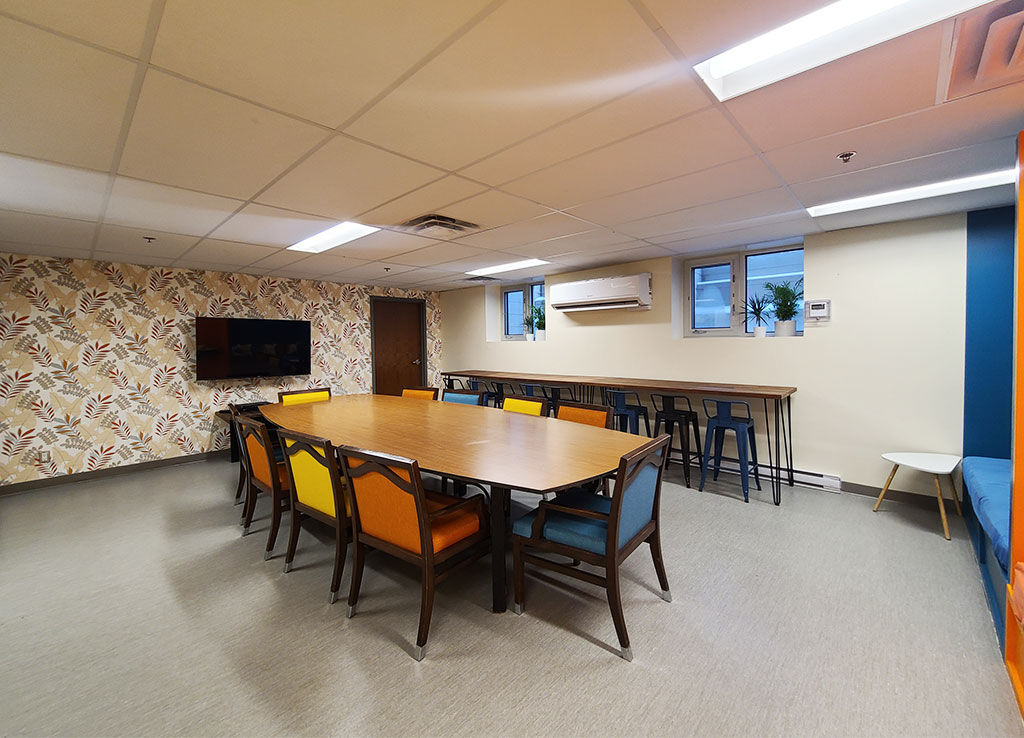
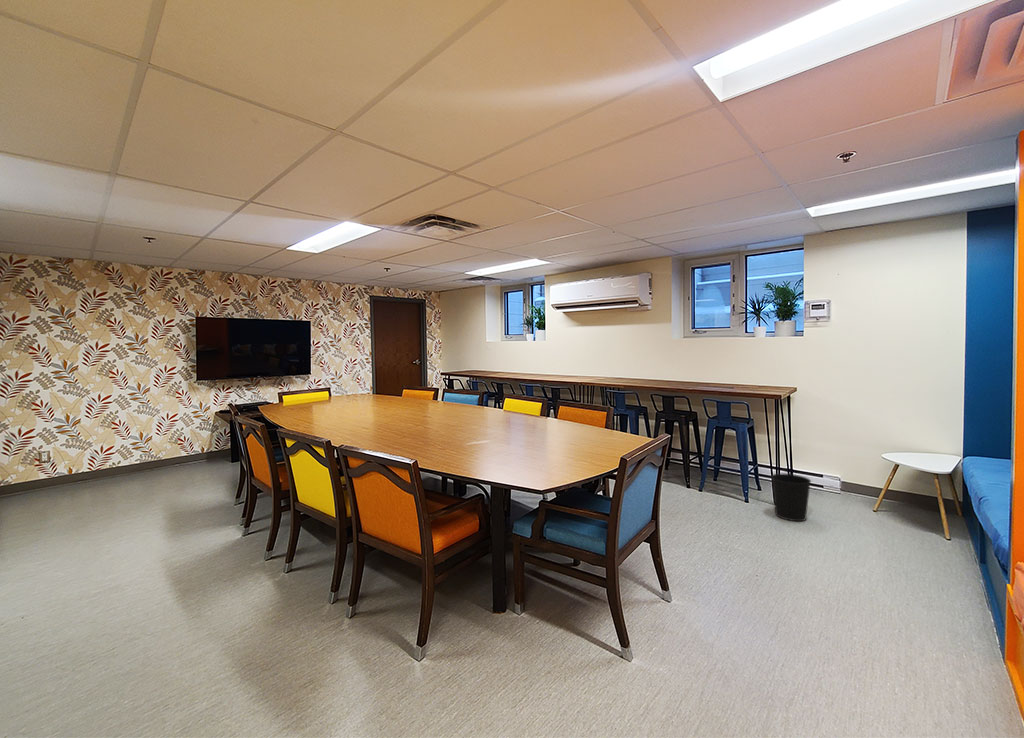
+ wastebasket (790, 497)
